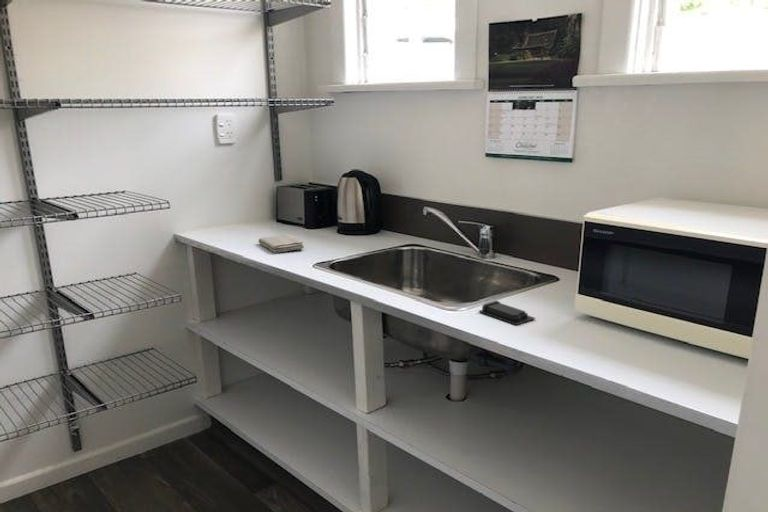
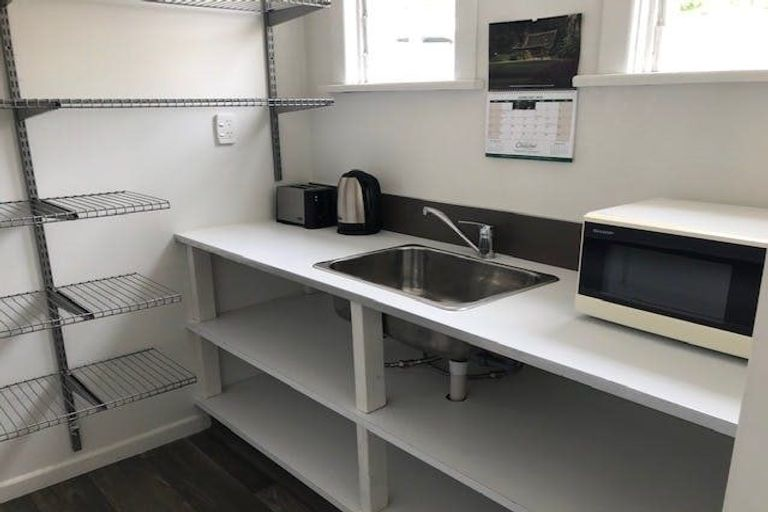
- soap bar (506, 311)
- washcloth (281, 242)
